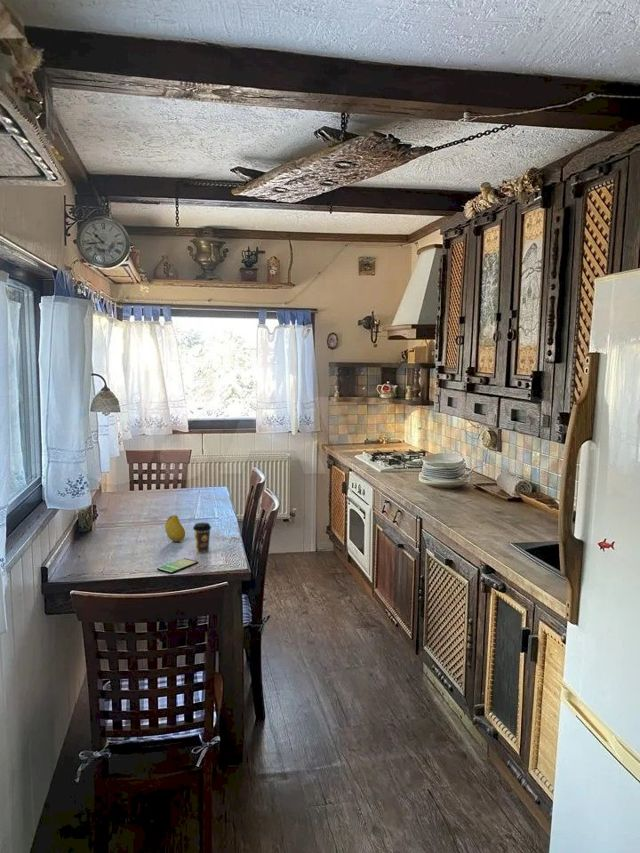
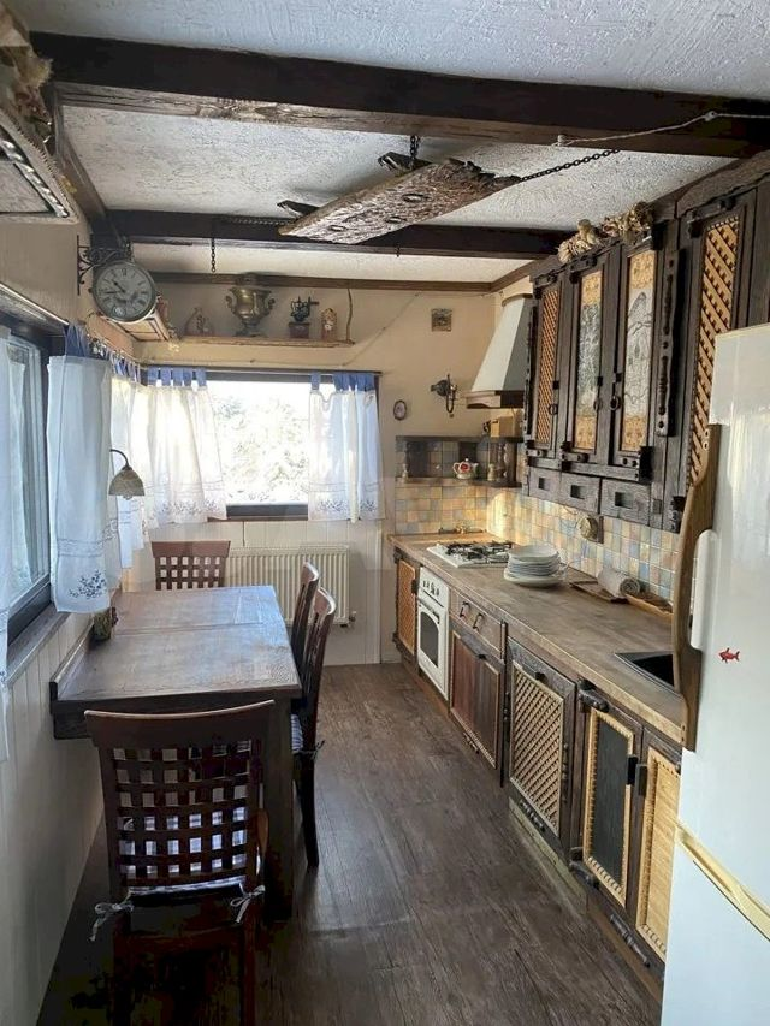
- coffee cup (202, 537)
- fruit (175, 528)
- smartphone (176, 564)
